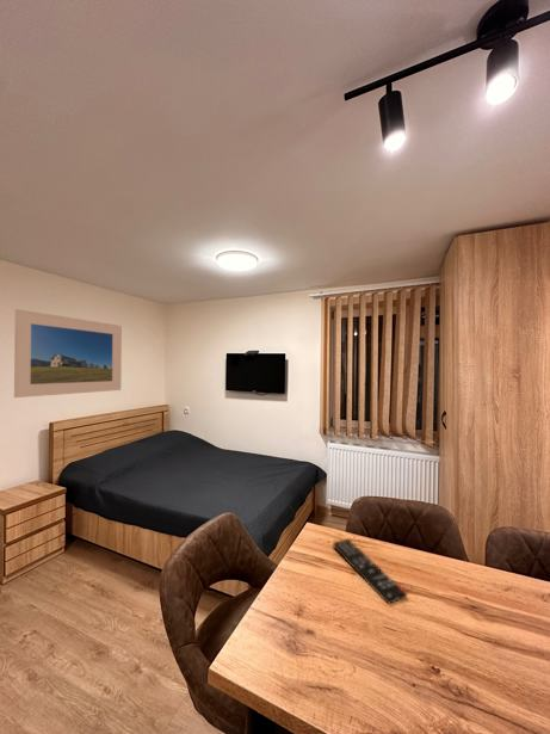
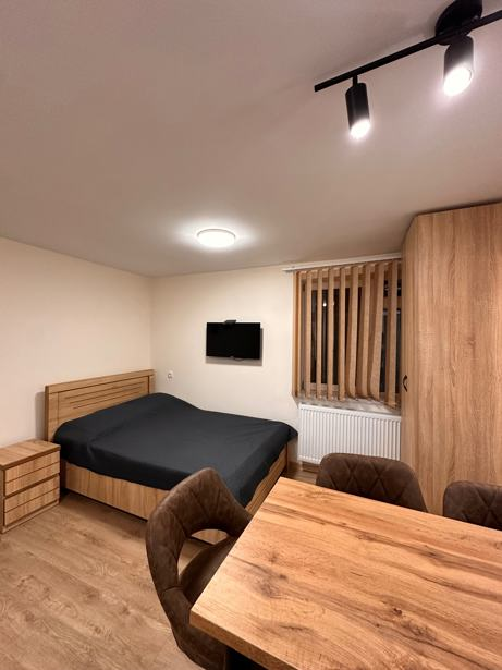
- remote control (365, 566)
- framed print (75, 356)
